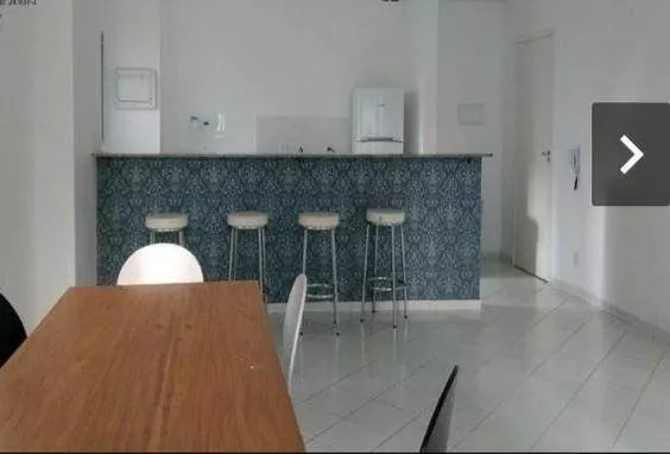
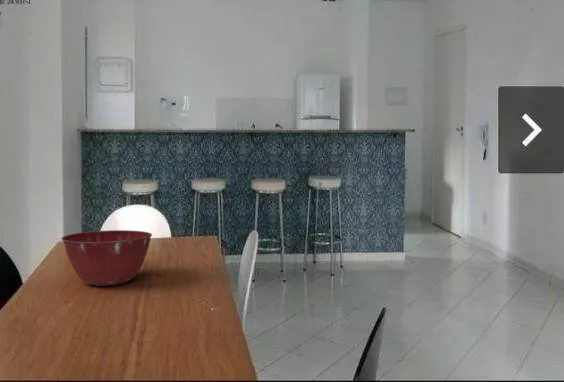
+ mixing bowl (108, 258)
